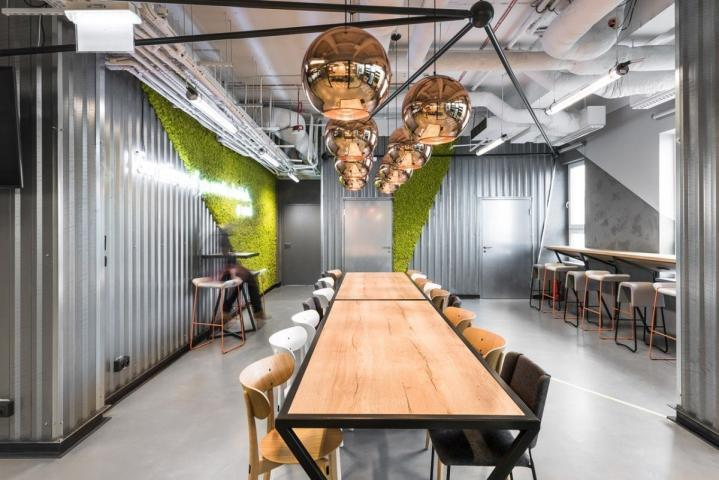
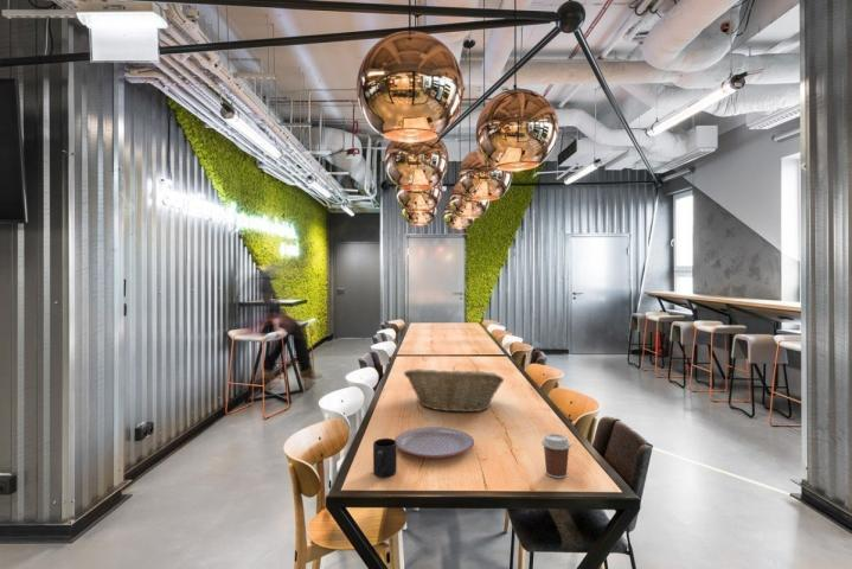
+ fruit basket (453, 384)
+ plate (434, 443)
+ coffee cup (556, 455)
+ mug (383, 459)
